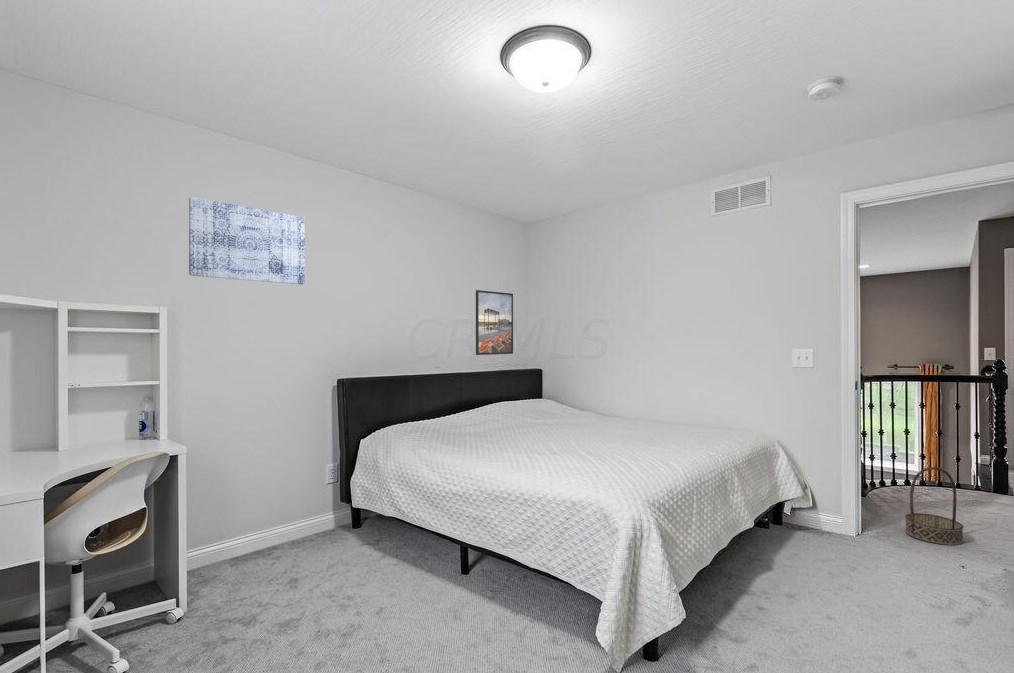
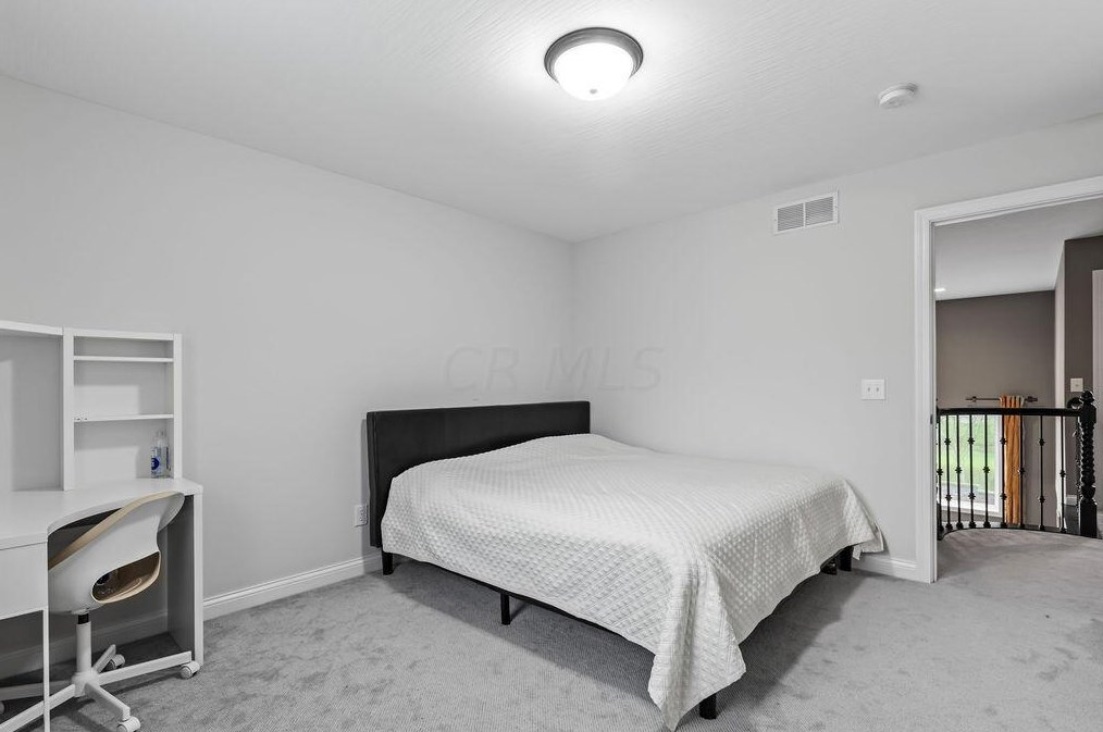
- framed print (495, 323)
- wall art (251, 244)
- basket (930, 514)
